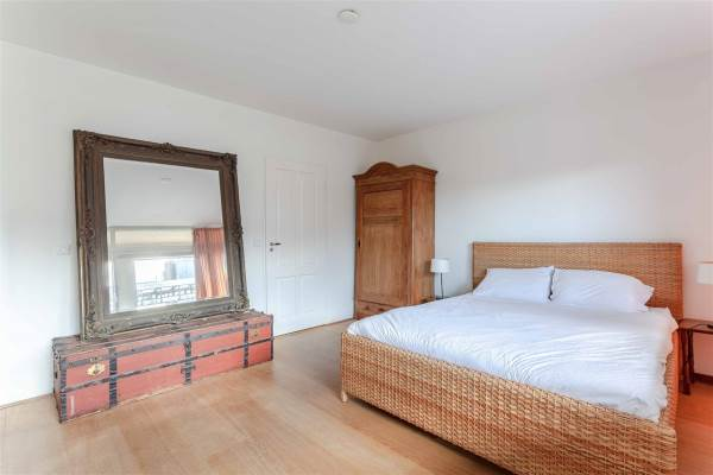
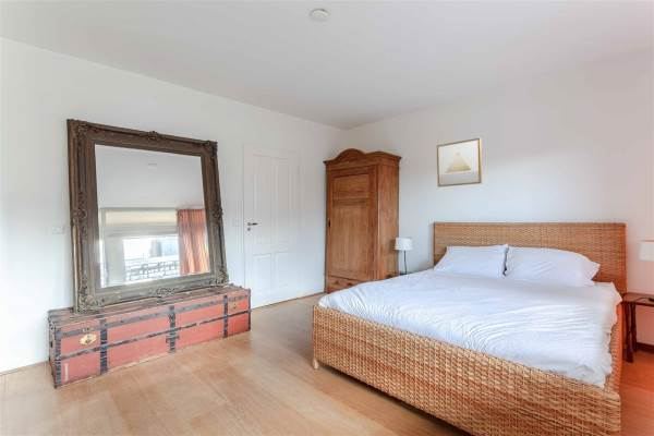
+ wall art (458, 164)
